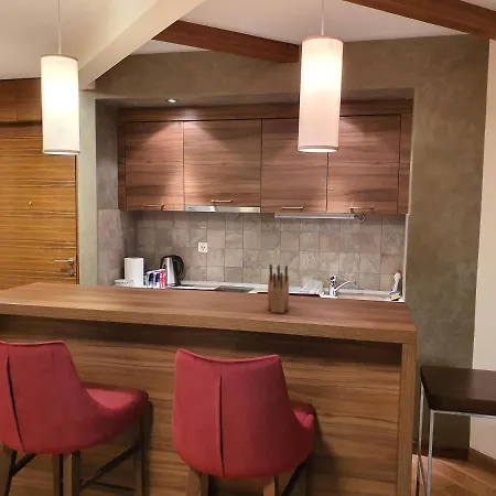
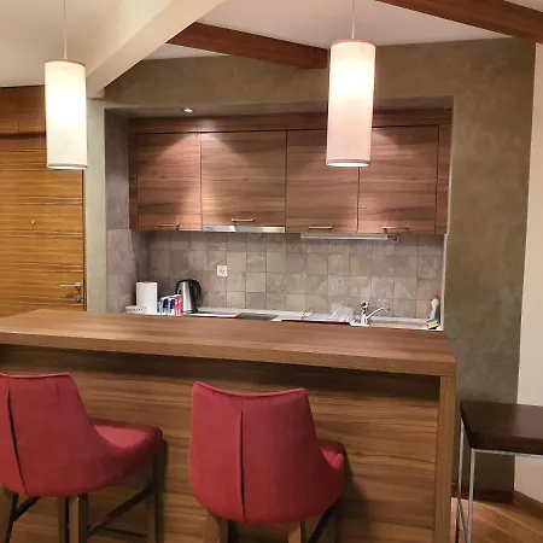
- knife block (278, 285)
